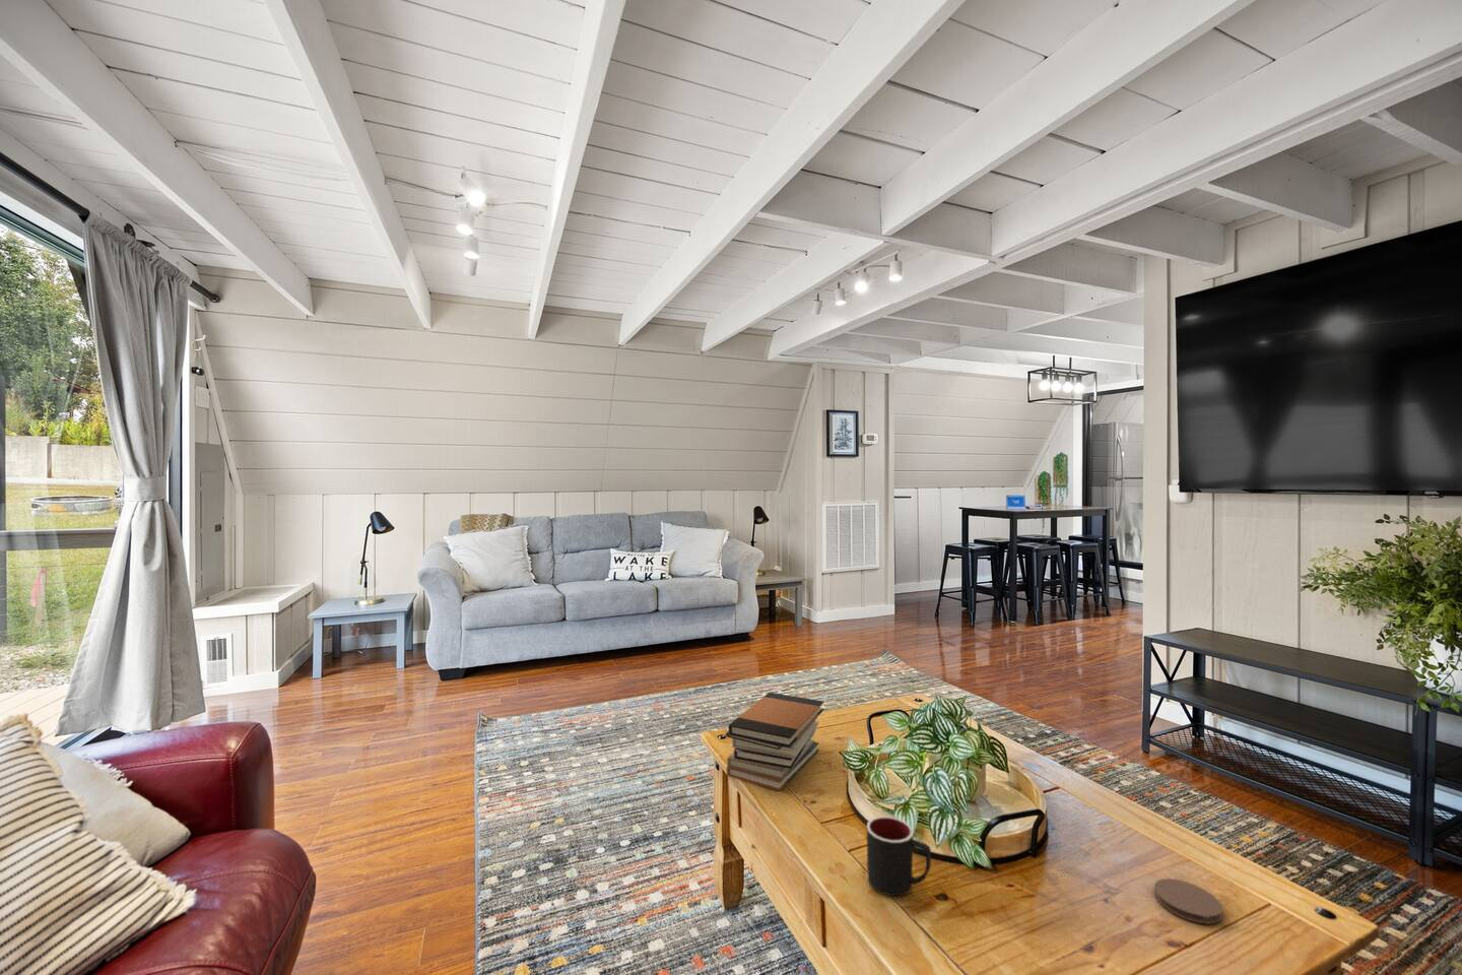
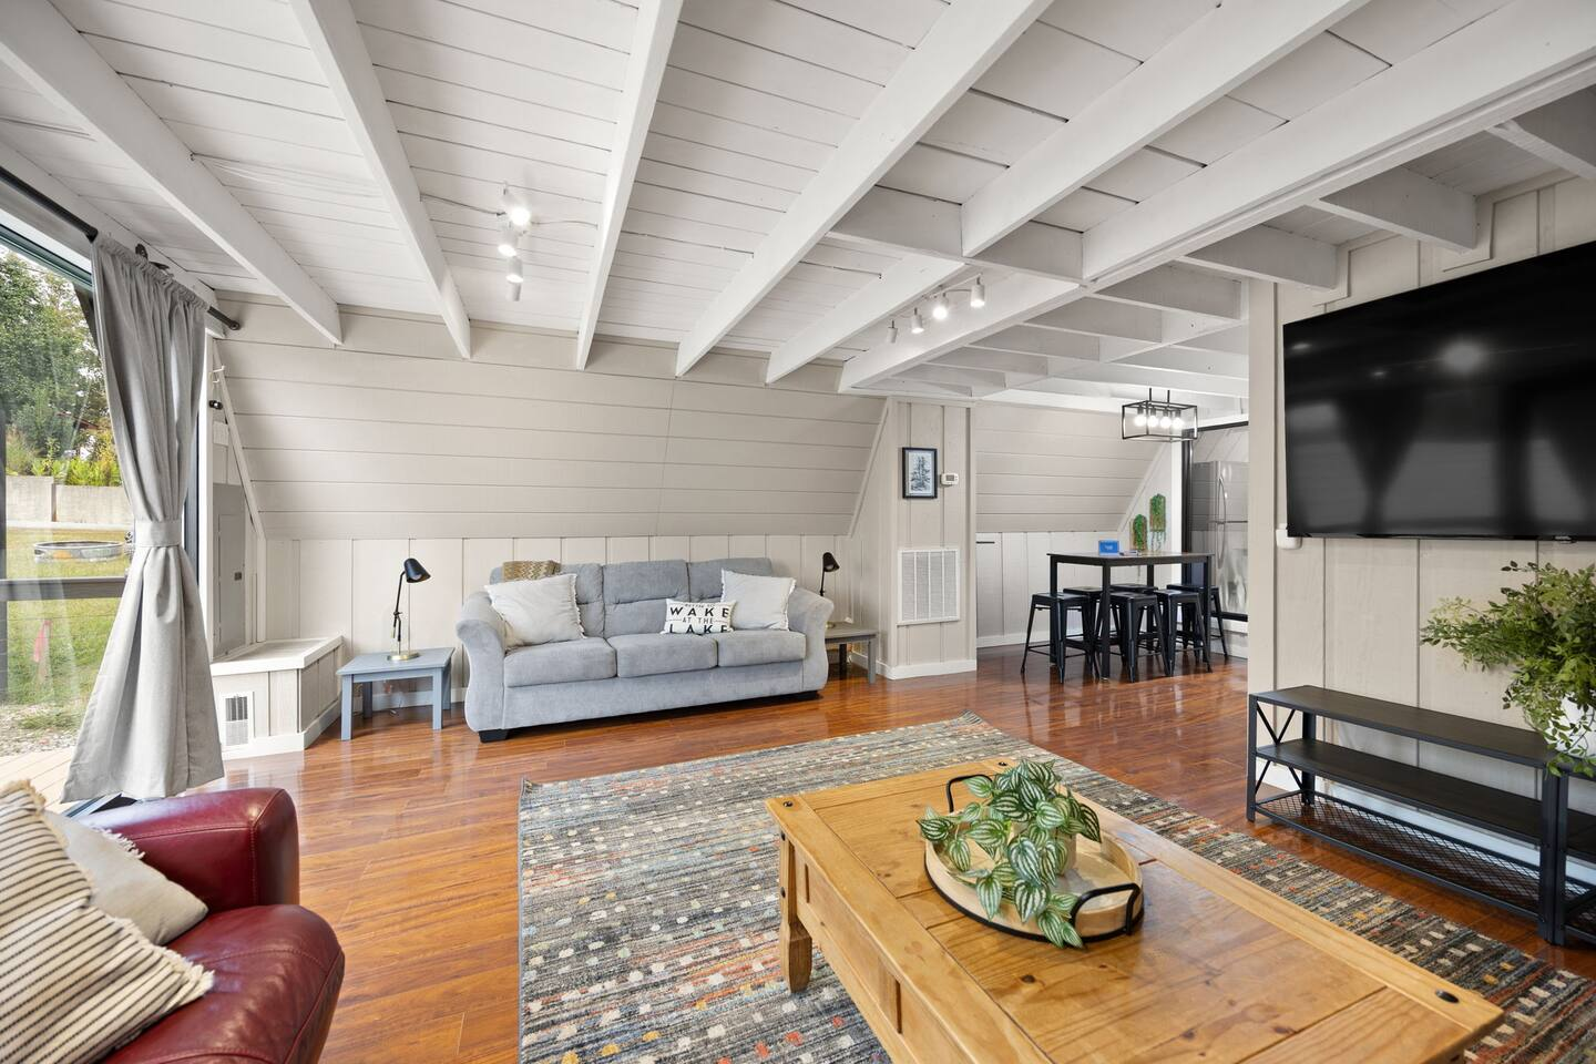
- coaster (1187, 900)
- mug (897, 859)
- book stack (777, 737)
